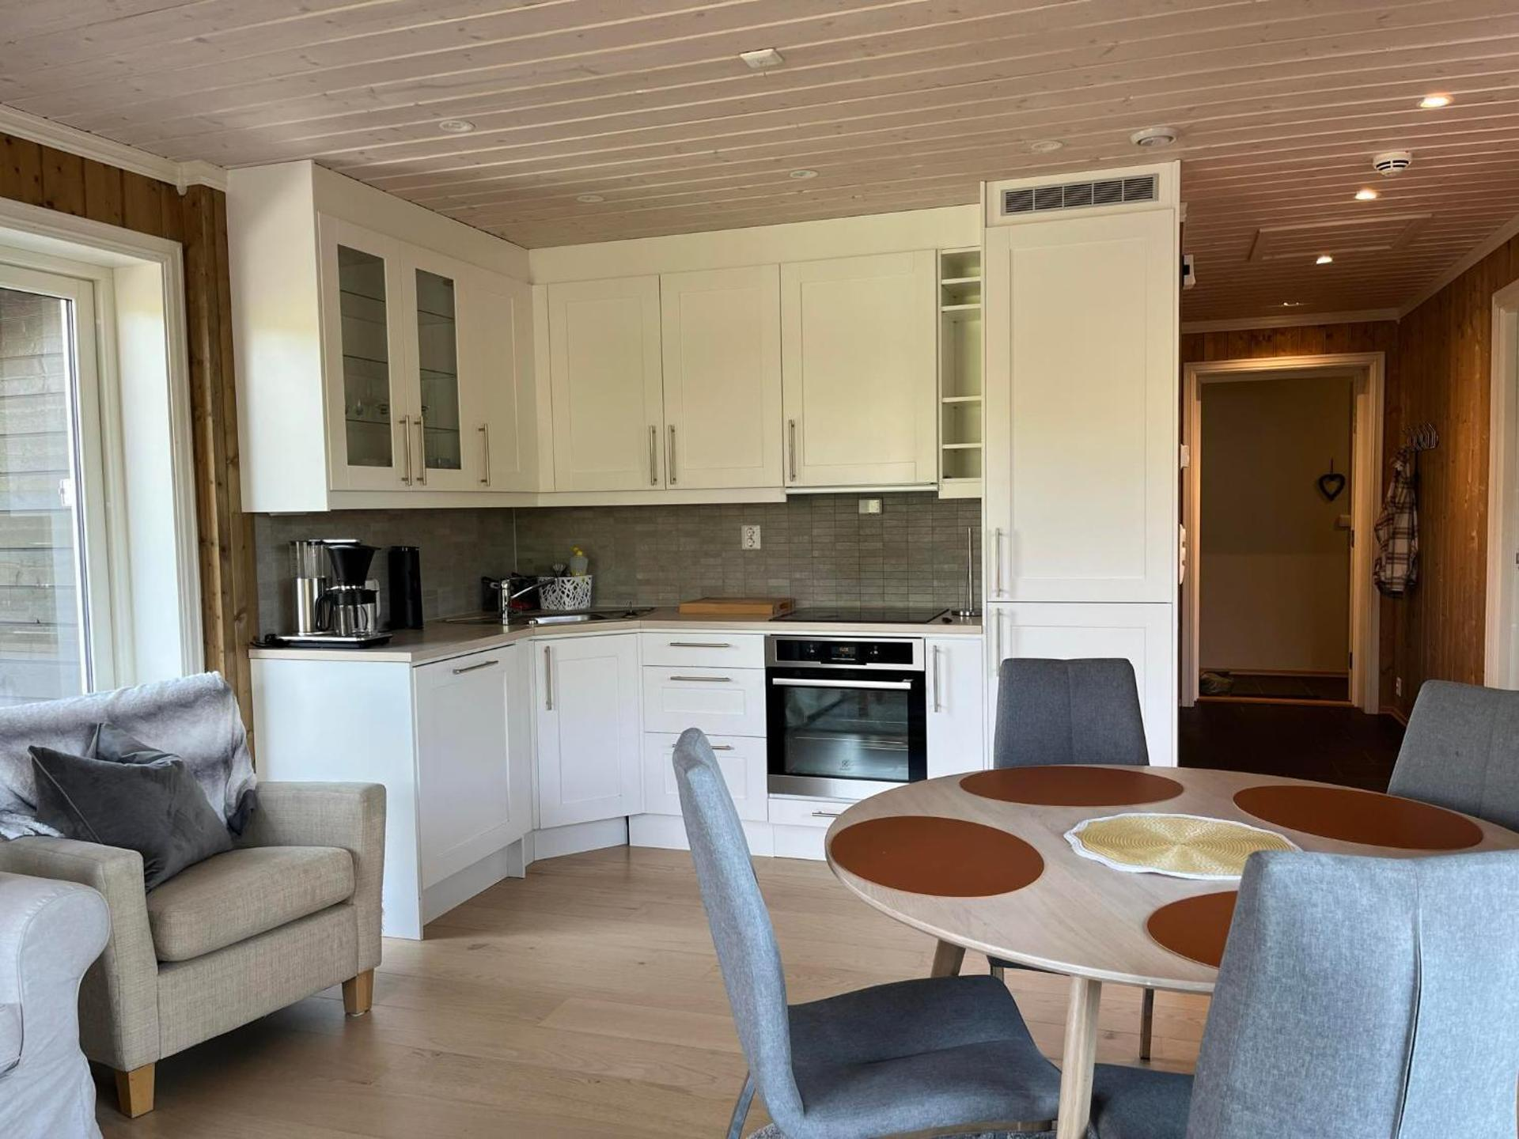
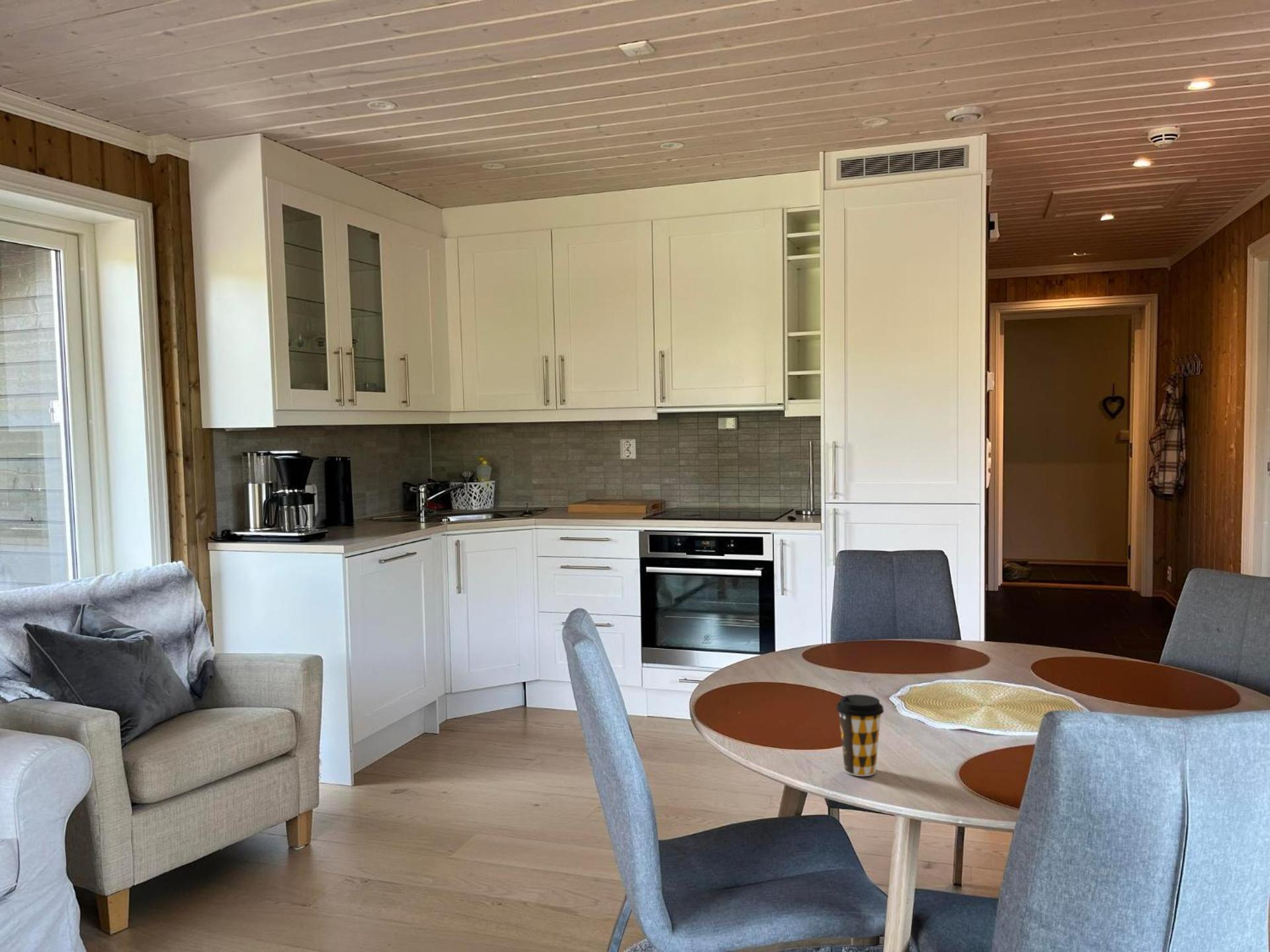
+ coffee cup (860, 735)
